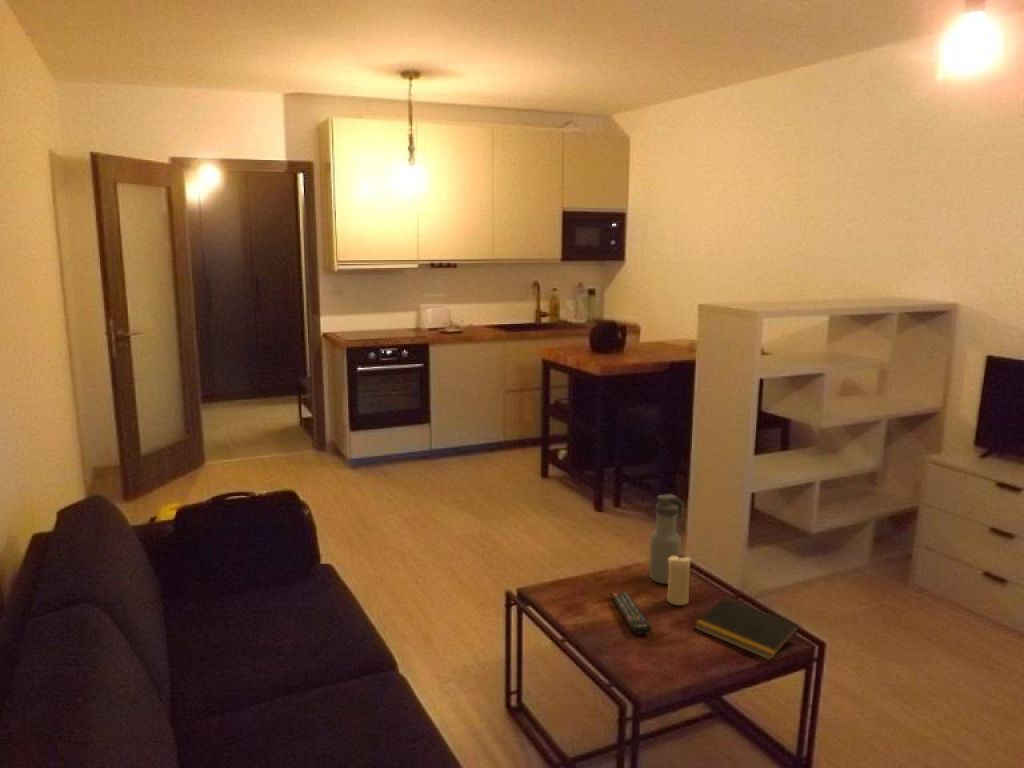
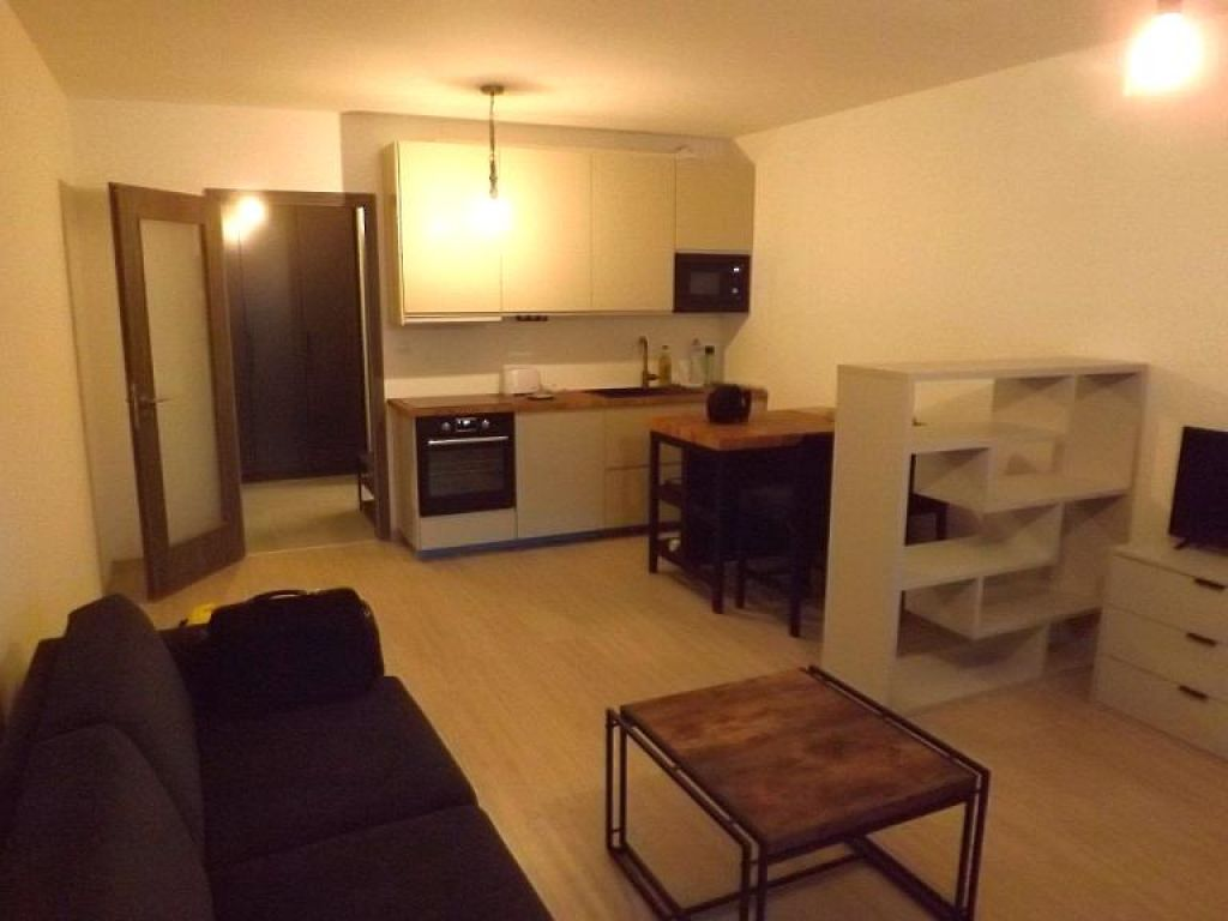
- remote control (629, 611)
- water bottle (666, 537)
- notepad (746, 626)
- candle (678, 577)
